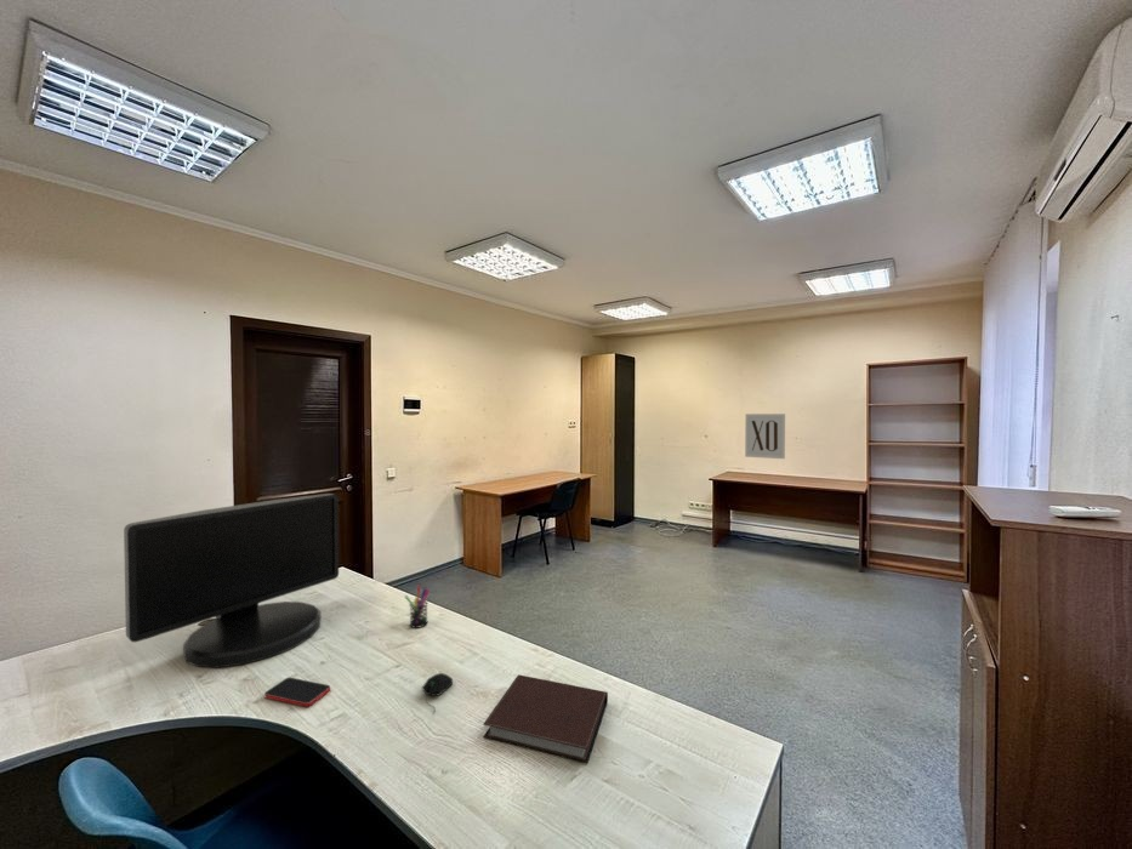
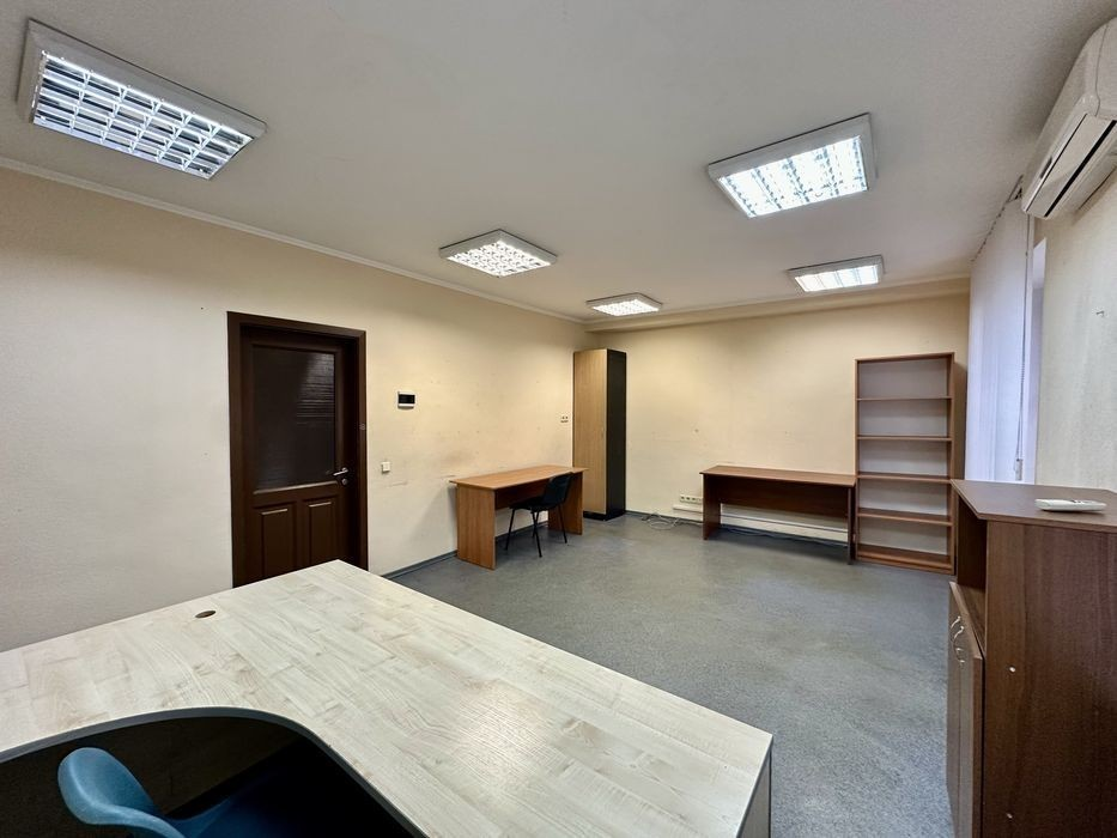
- notebook (548, 712)
- computer mouse (436, 688)
- wall art (764, 435)
- monitor (255, 571)
- smartphone (297, 691)
- pen holder (416, 605)
